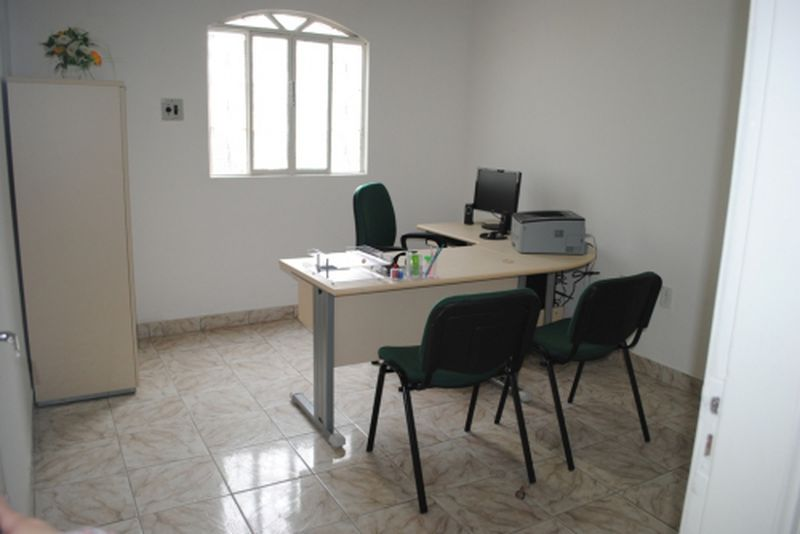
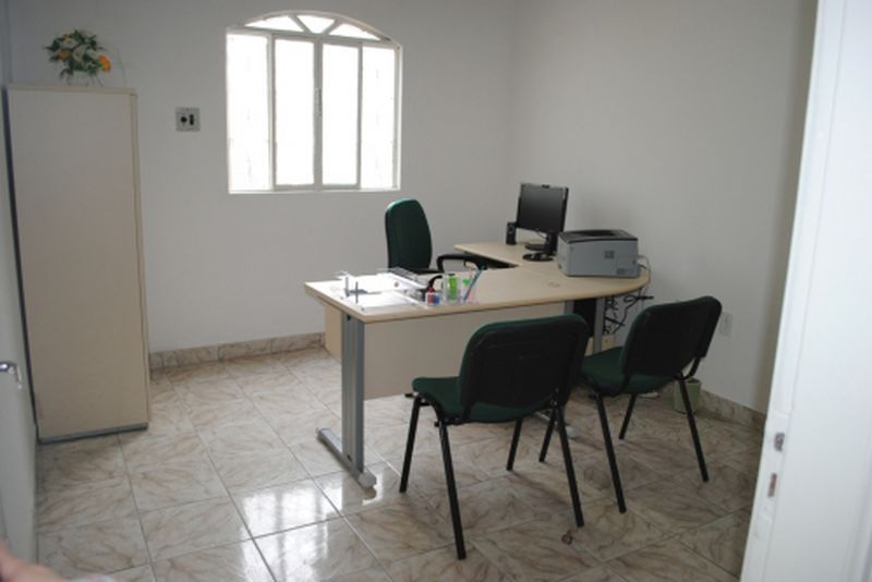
+ trash can (675, 387)
